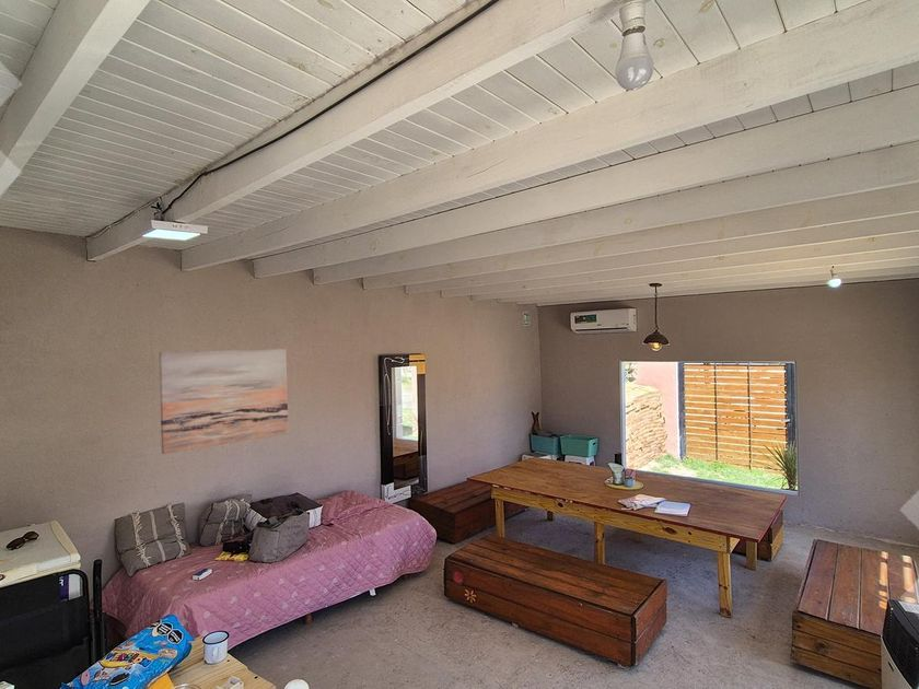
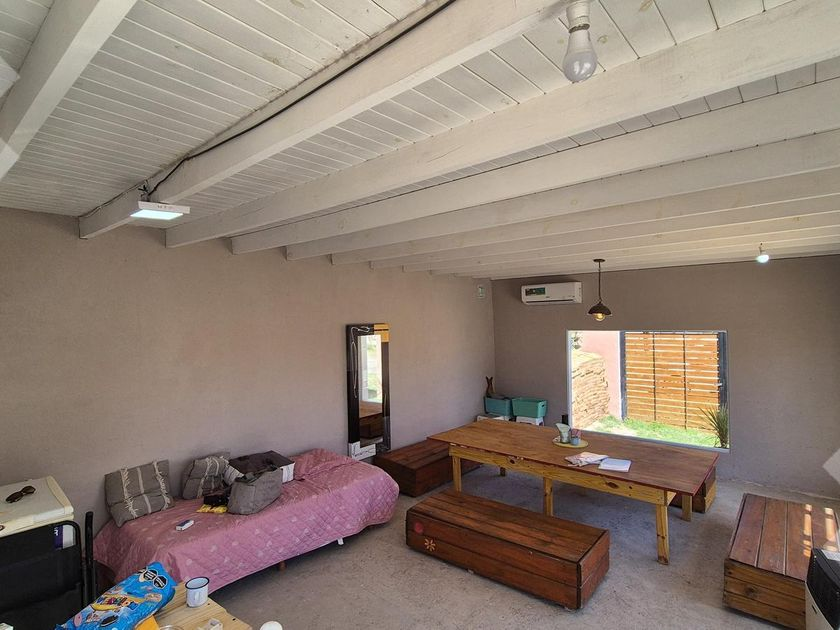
- wall art (229, 396)
